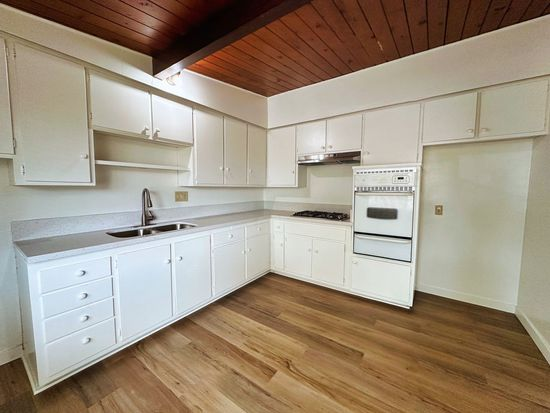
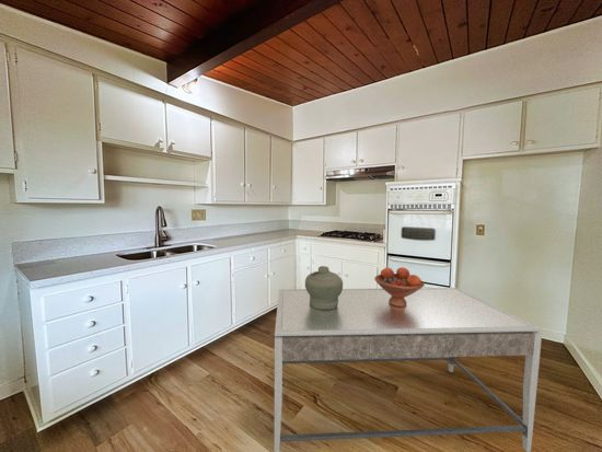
+ dining table (384, 357)
+ jar (323, 285)
+ fruit bowl (397, 287)
